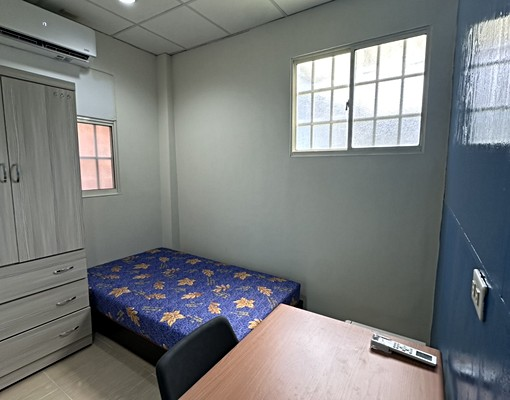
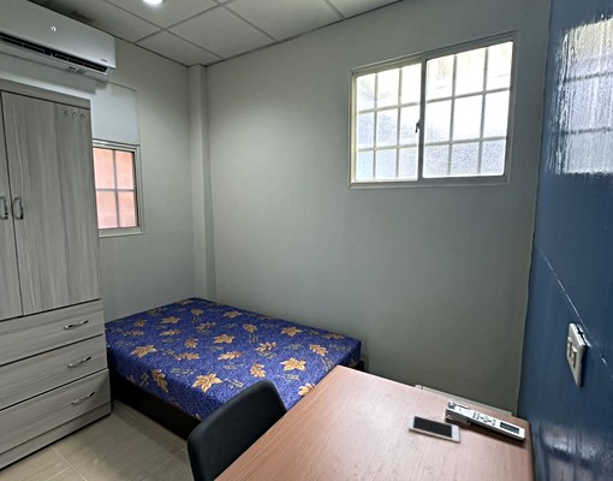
+ cell phone (433, 427)
